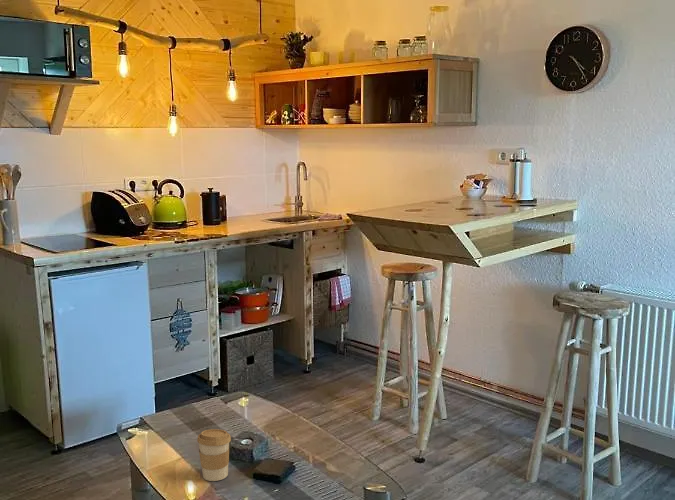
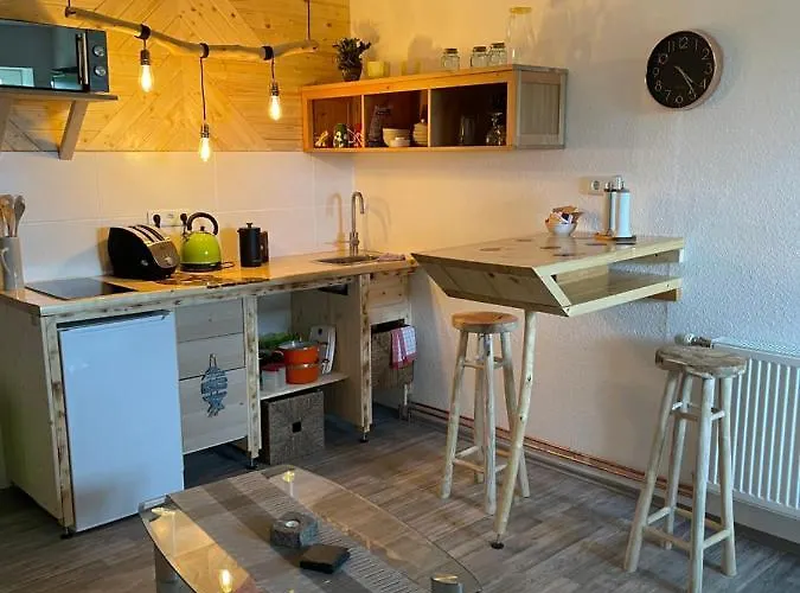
- coffee cup (214, 453)
